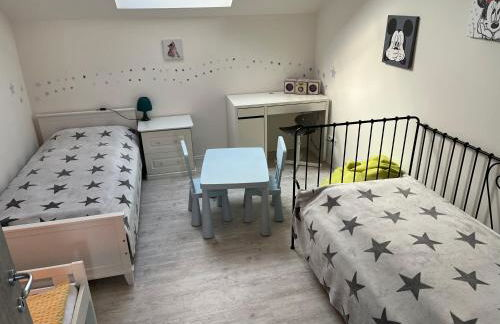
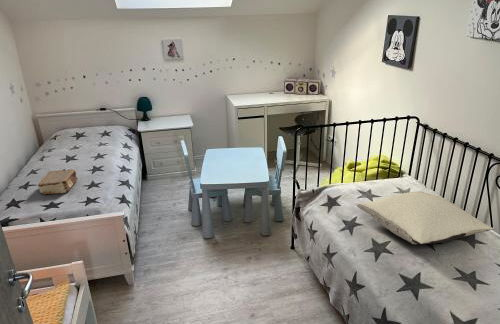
+ book (58, 181)
+ pillow (420, 215)
